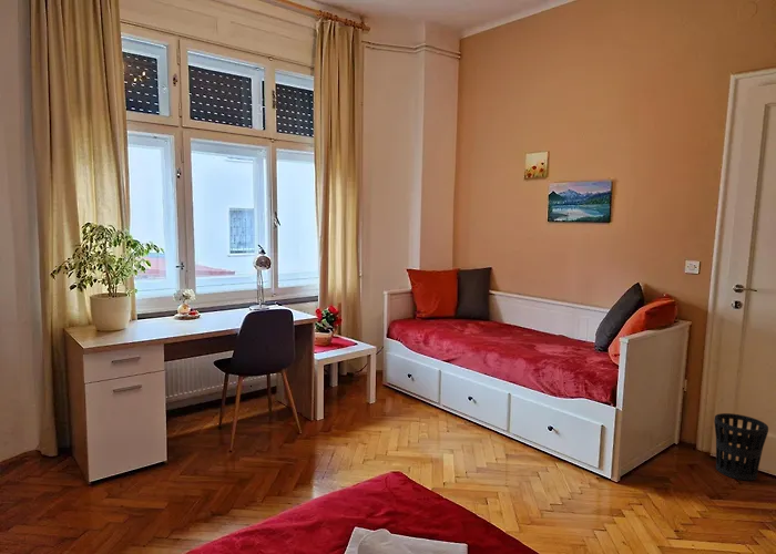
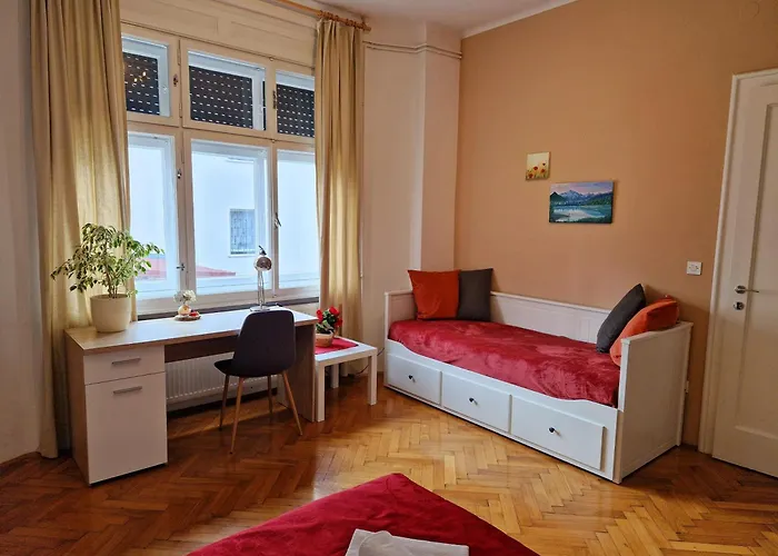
- wastebasket (738, 448)
